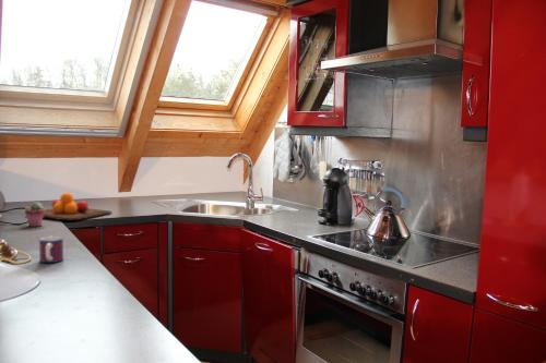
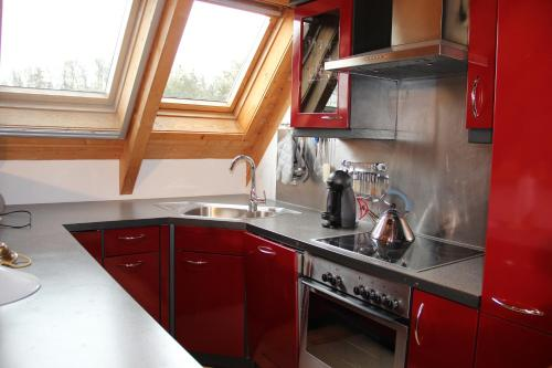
- mug (50, 250)
- potted succulent (35, 213)
- chopping board (70, 203)
